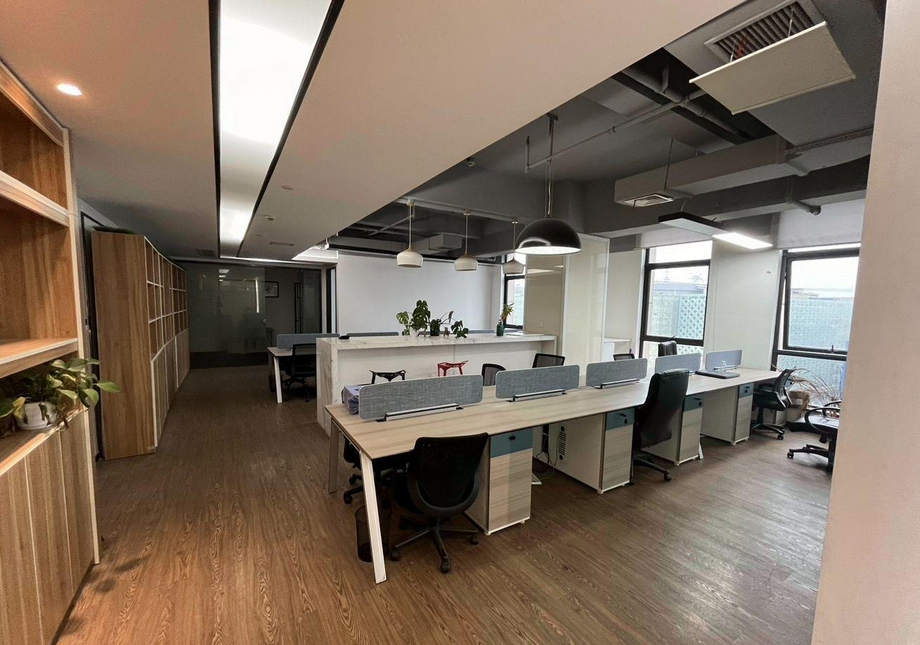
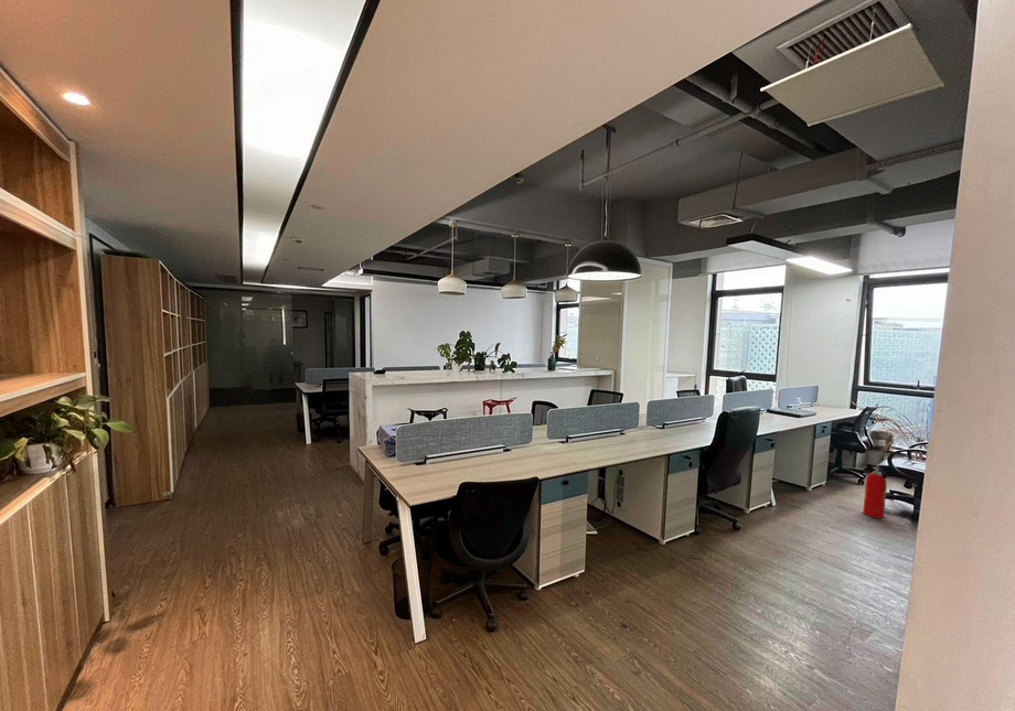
+ fire extinguisher (875, 489)
